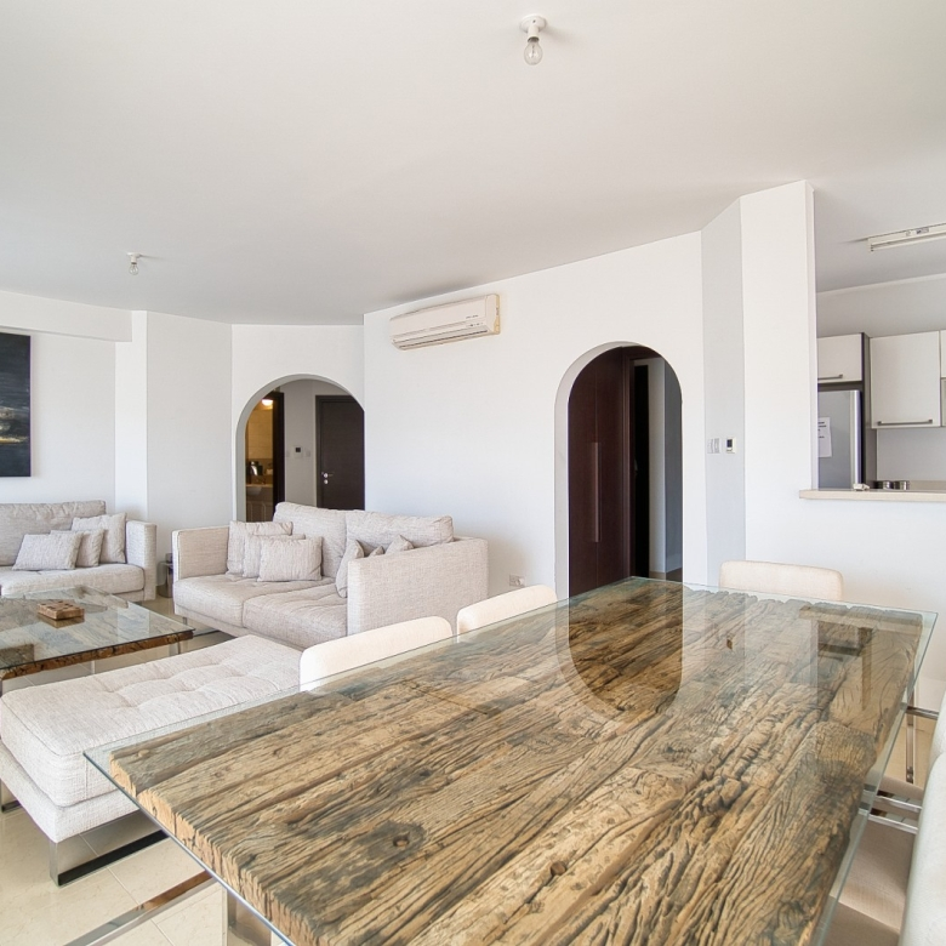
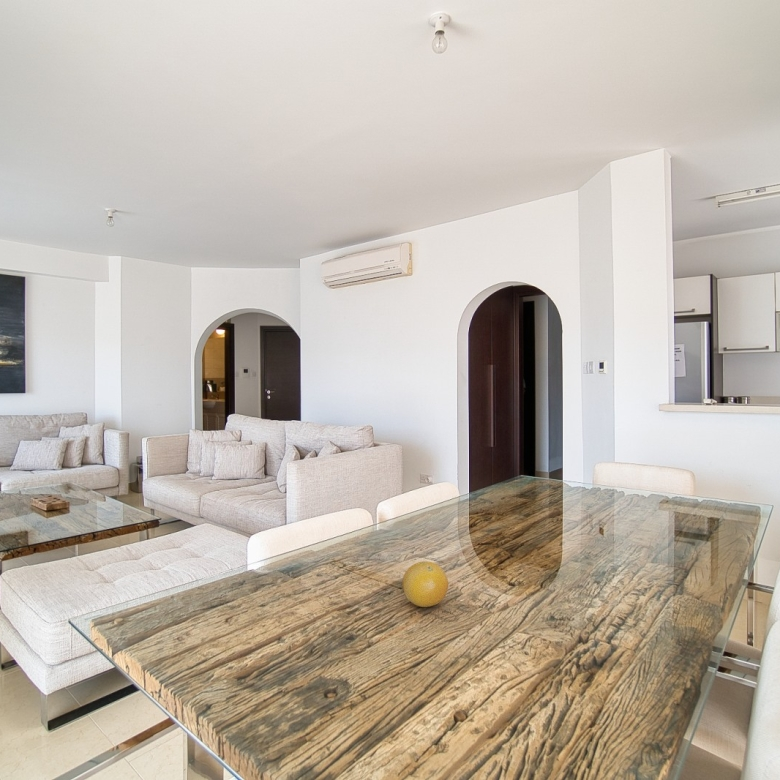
+ fruit (425, 583)
